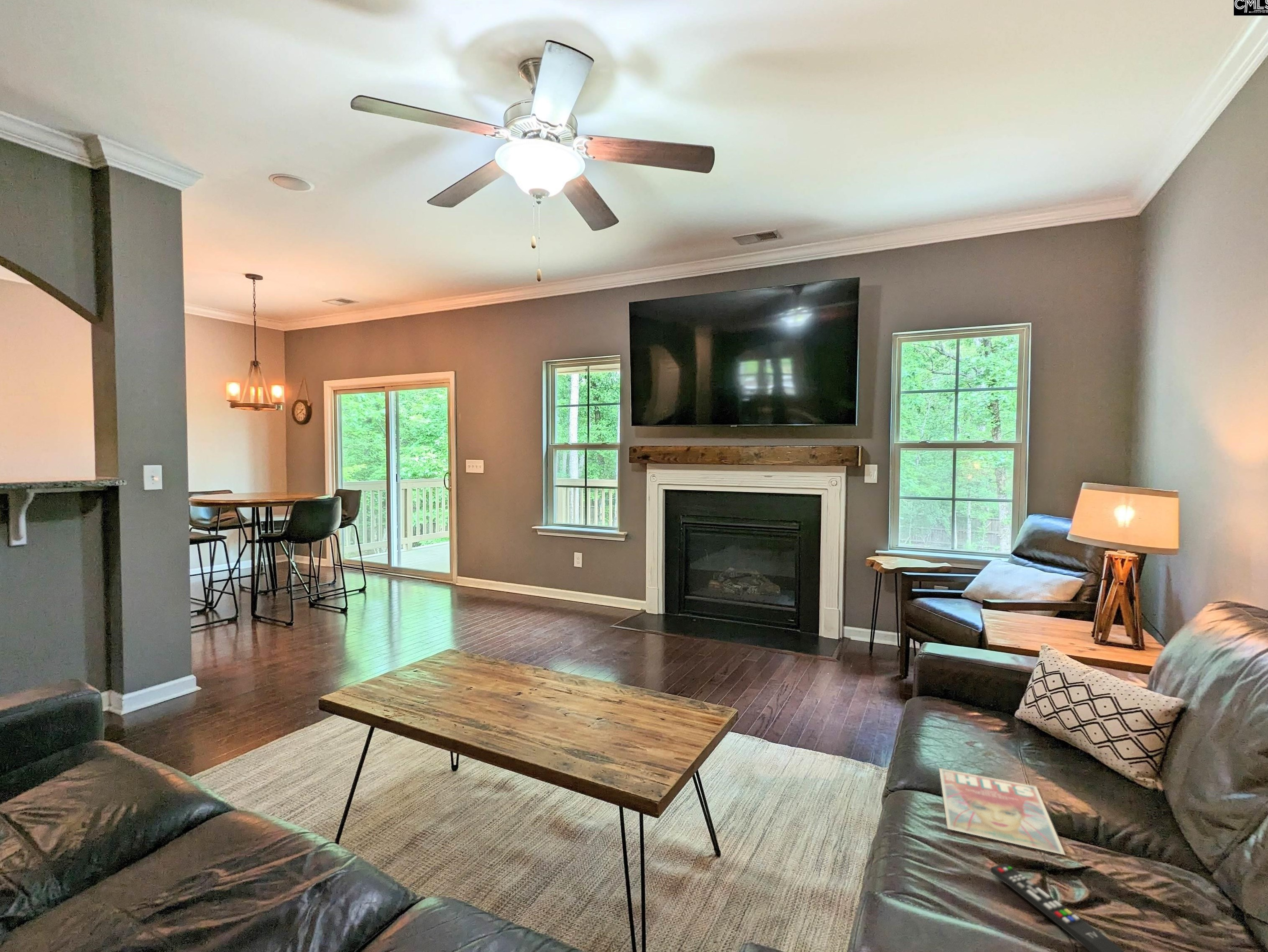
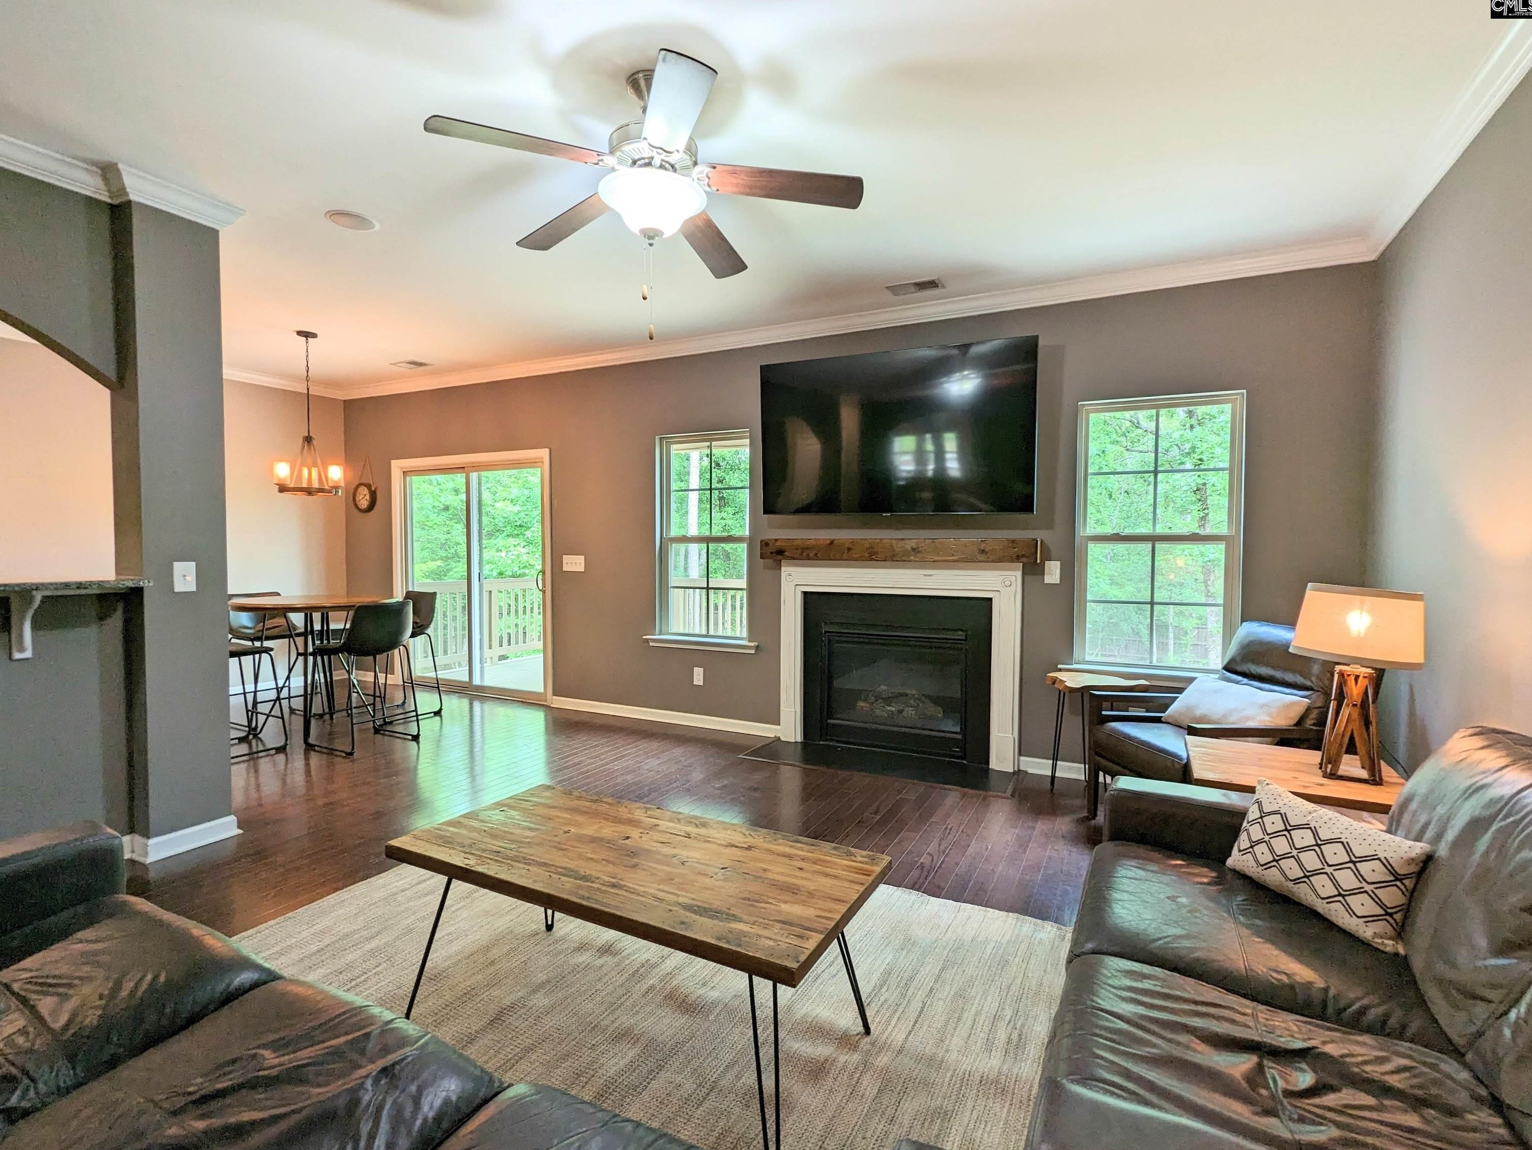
- remote control (1052, 909)
- magazine (994, 806)
